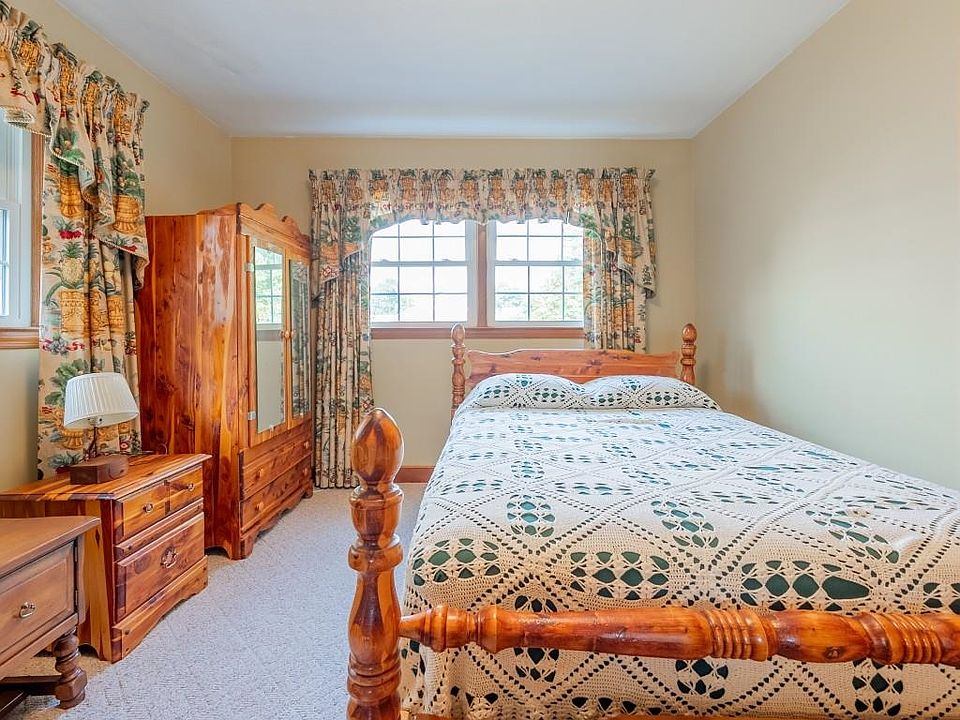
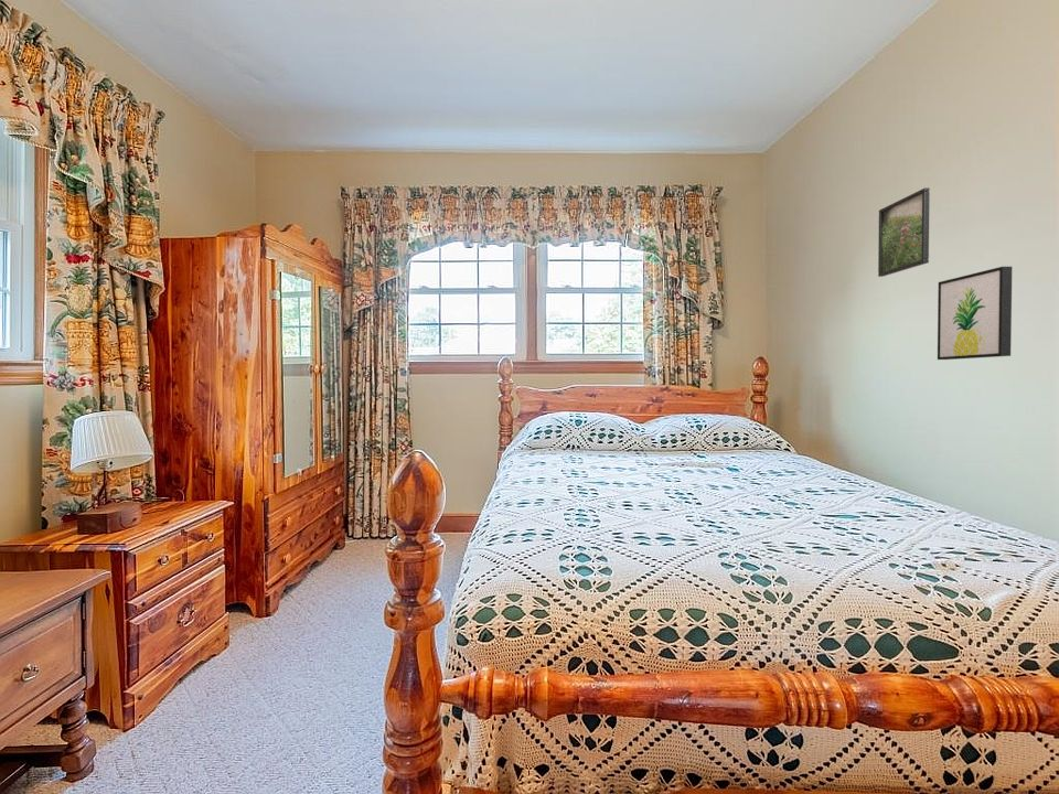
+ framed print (901, 235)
+ wall art (972, 315)
